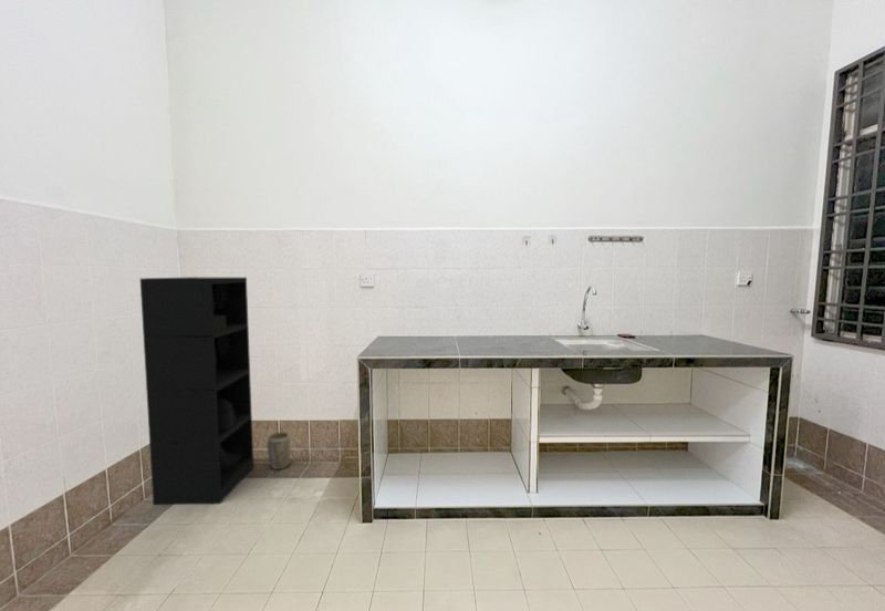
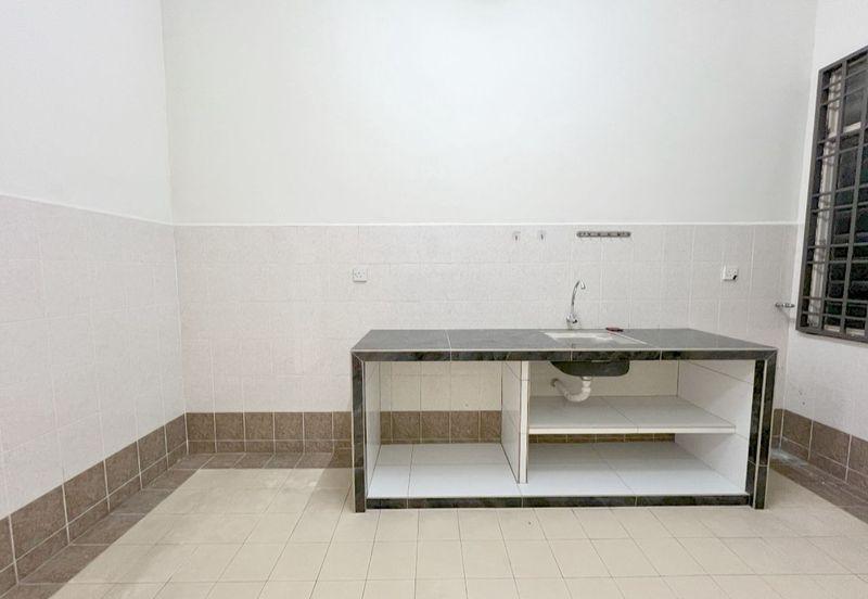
- shelving unit (204, 383)
- plant pot (279, 451)
